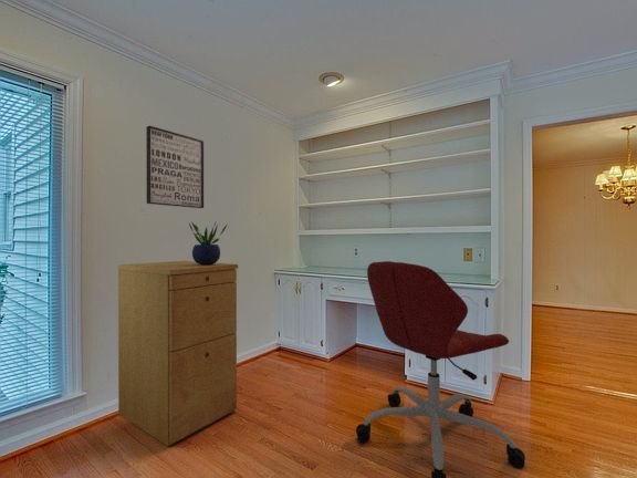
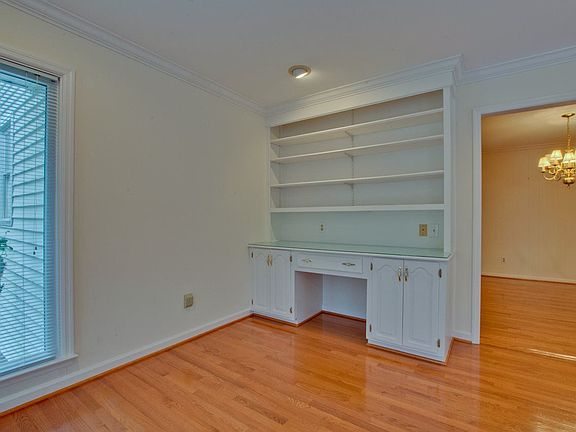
- filing cabinet (178, 339)
- office chair (435, 347)
- potted plant (208, 241)
- wall art (177, 169)
